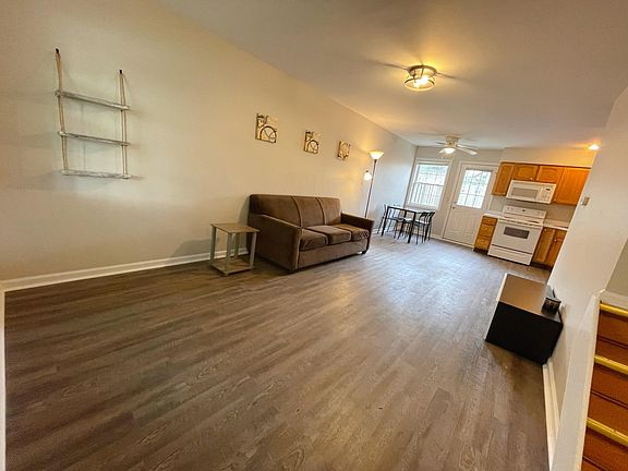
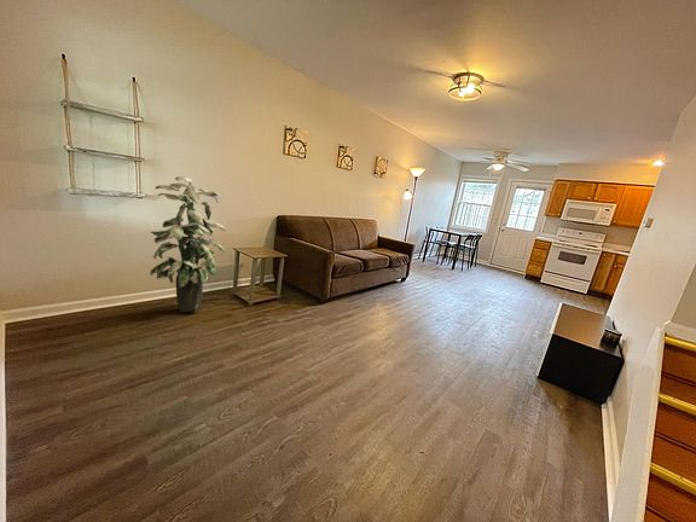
+ indoor plant (186, 245)
